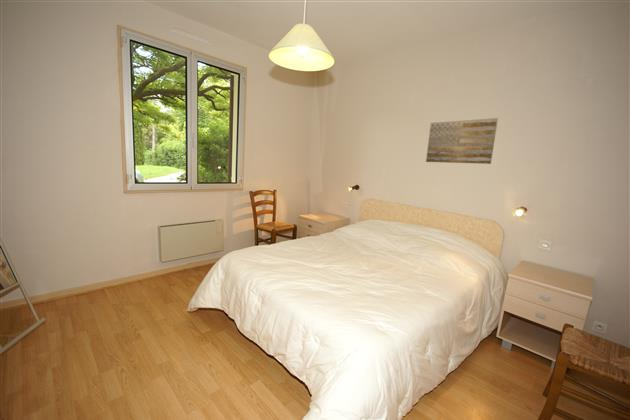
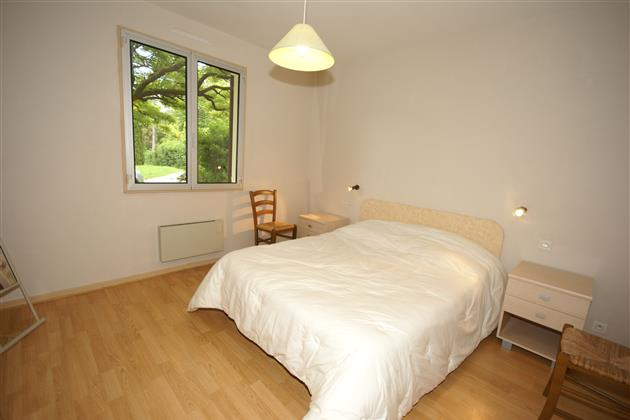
- wall art (458, 142)
